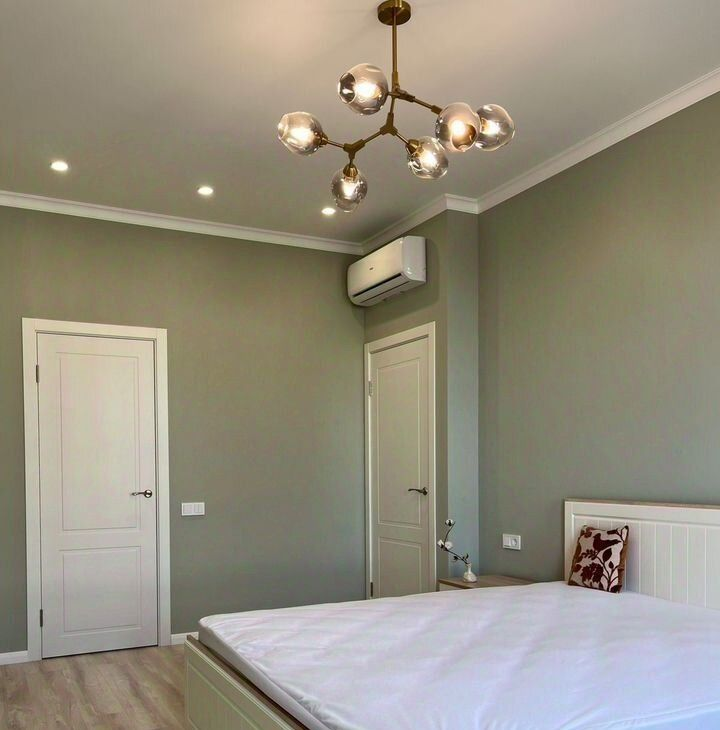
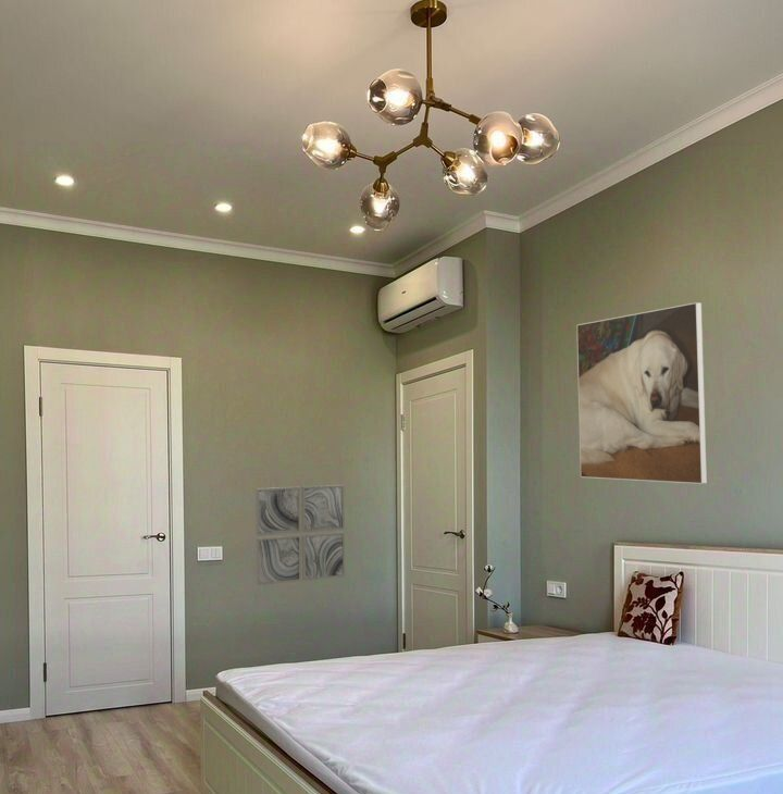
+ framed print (635, 397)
+ wall art (300, 532)
